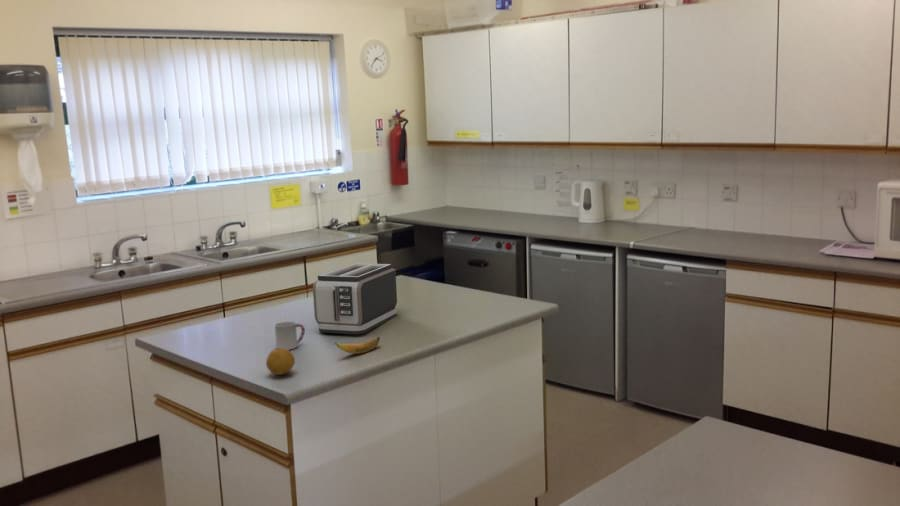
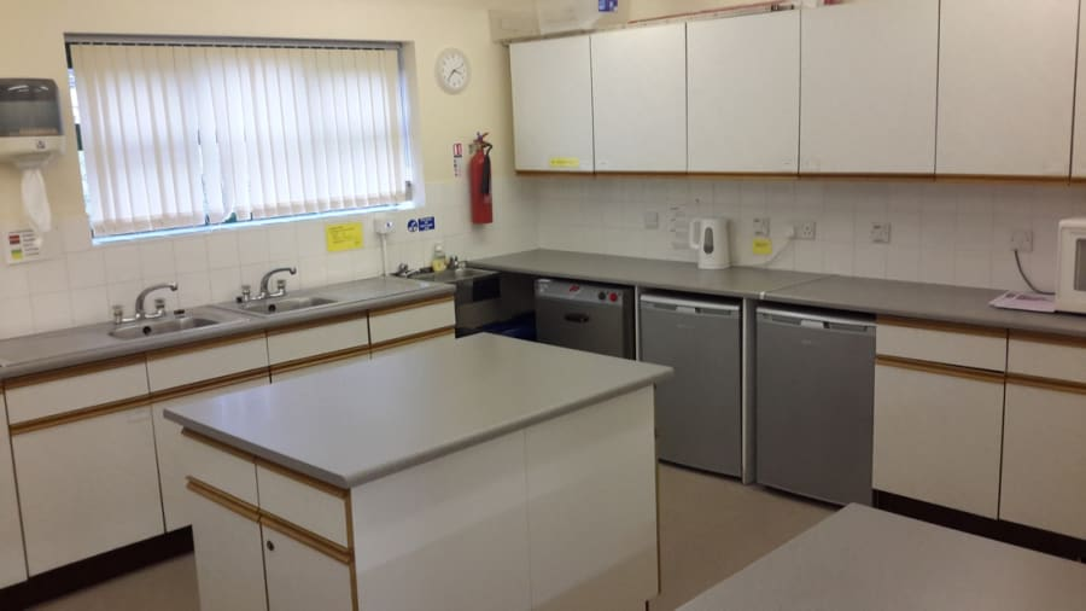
- cup (290, 335)
- banana (357, 344)
- fruit (280, 361)
- toaster (355, 297)
